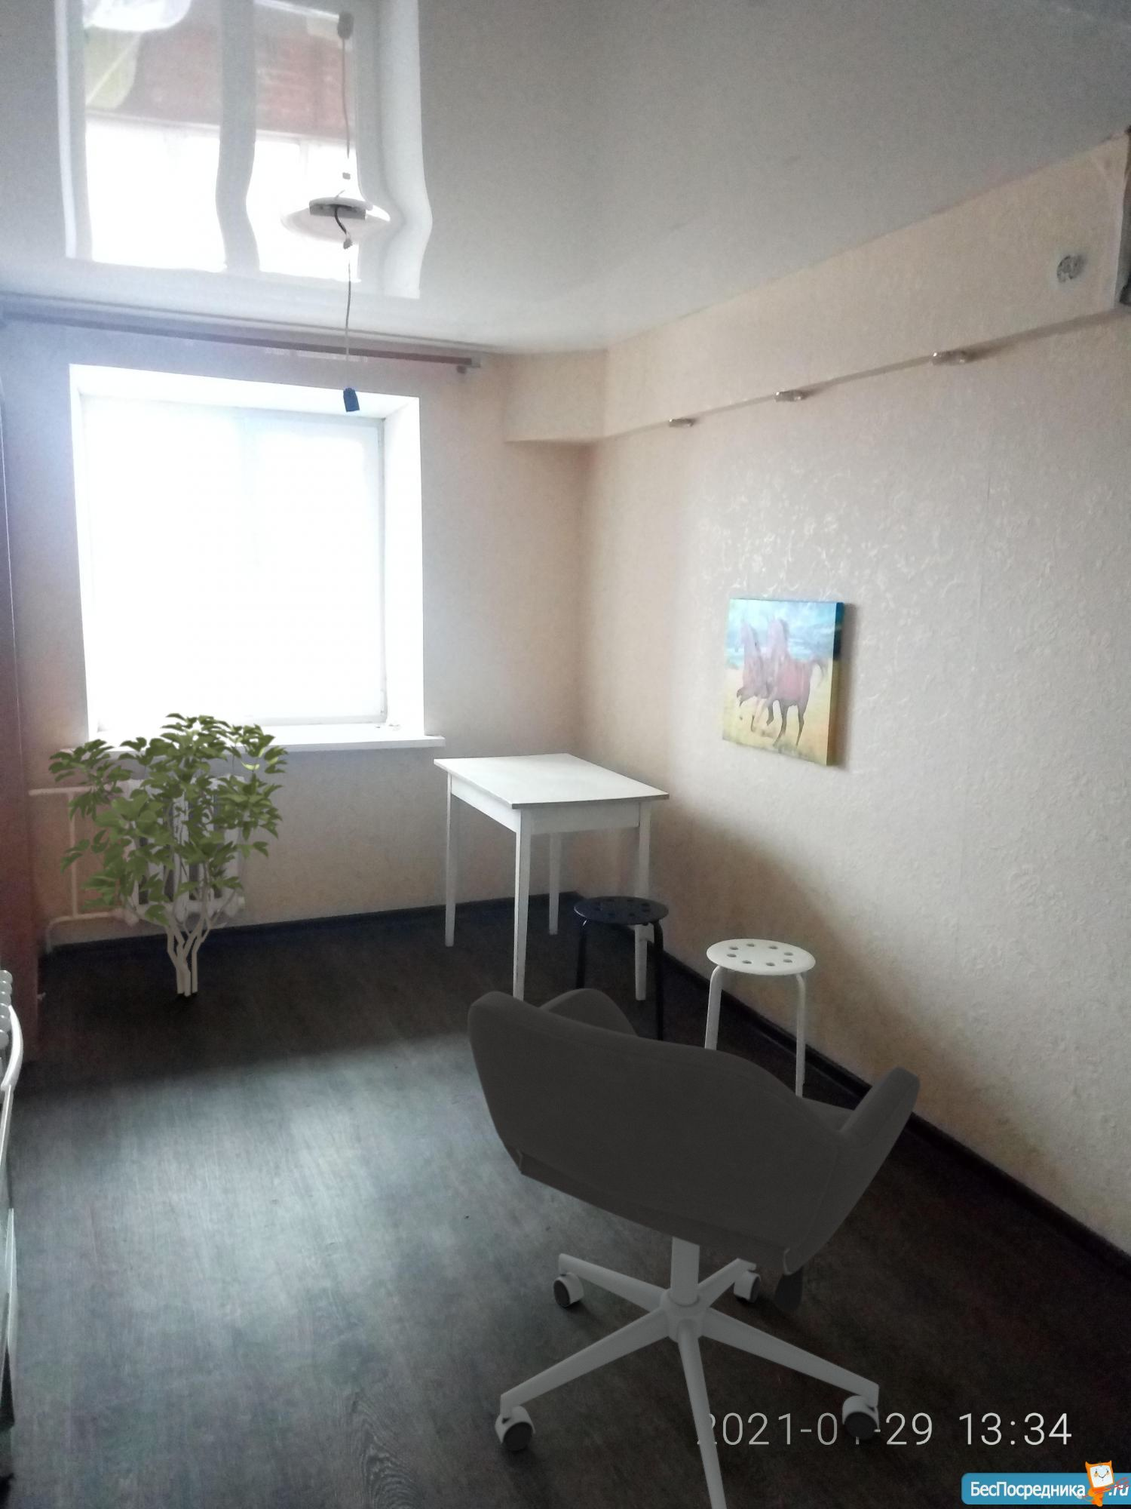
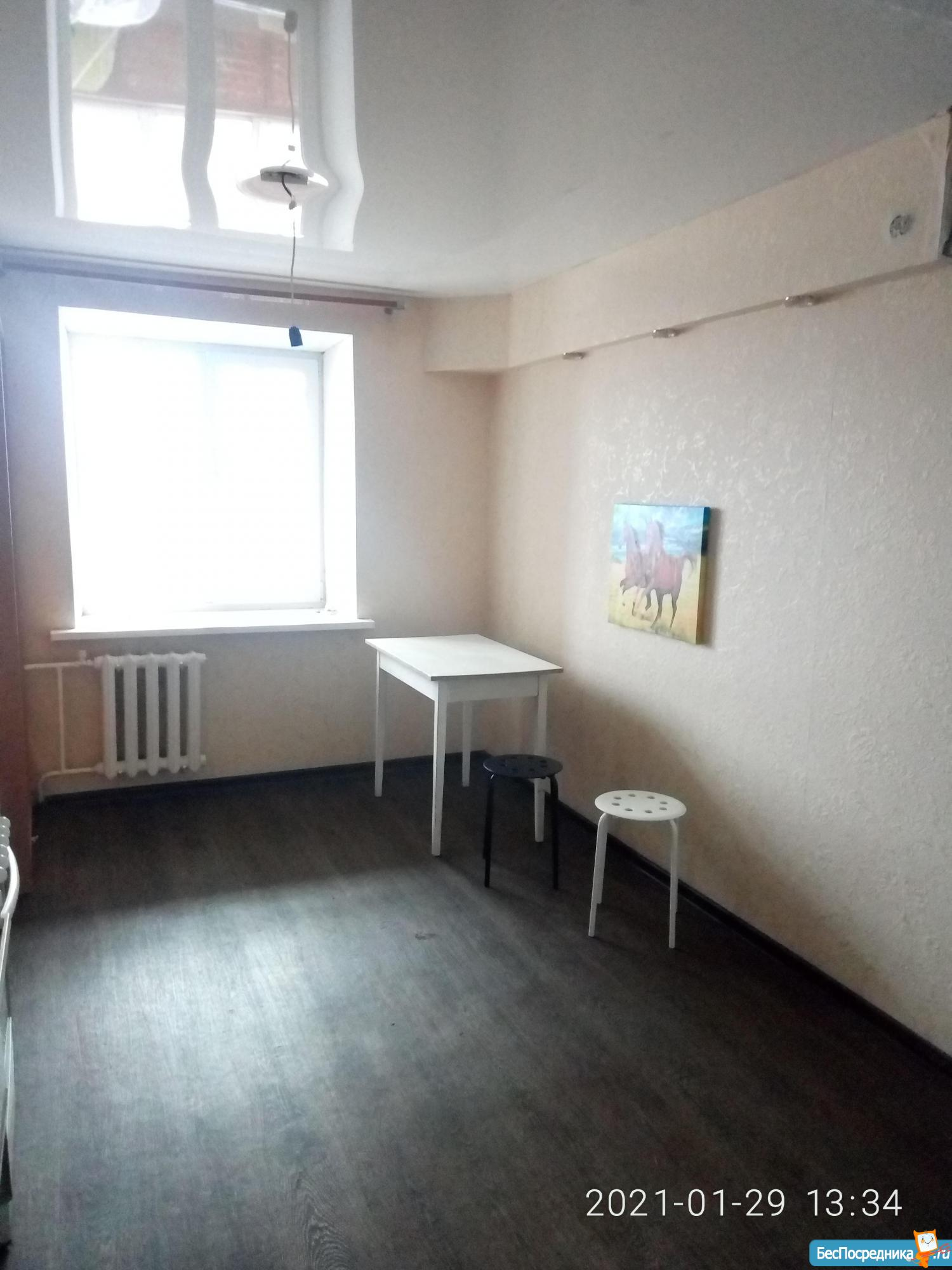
- shrub (183, 855)
- office chair (688, 1182)
